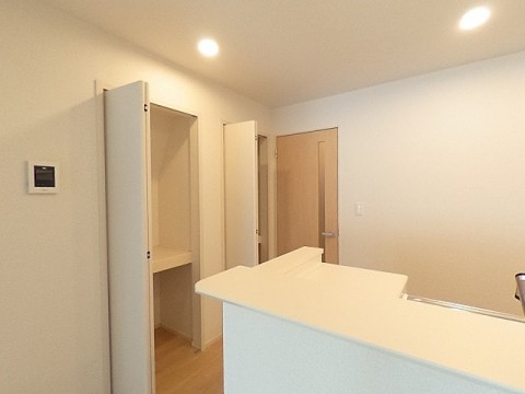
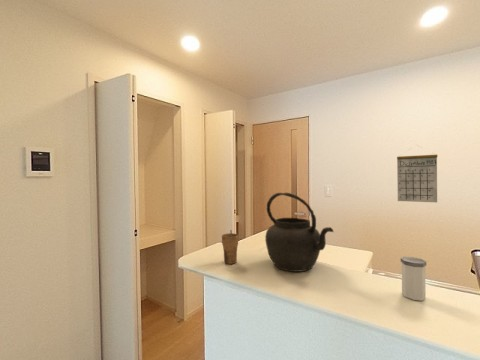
+ cup (230, 245)
+ salt shaker (413, 277)
+ calendar (416, 173)
+ kettle (297, 229)
